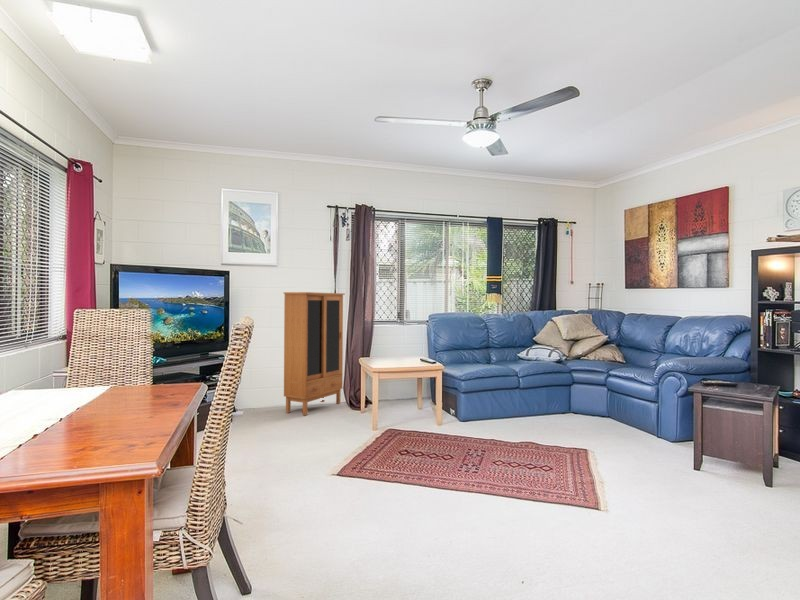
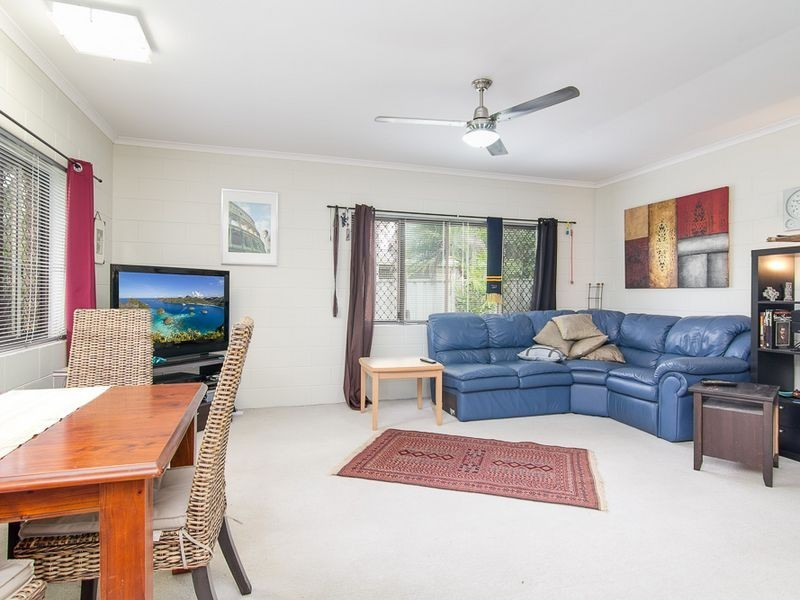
- cabinet (315, 350)
